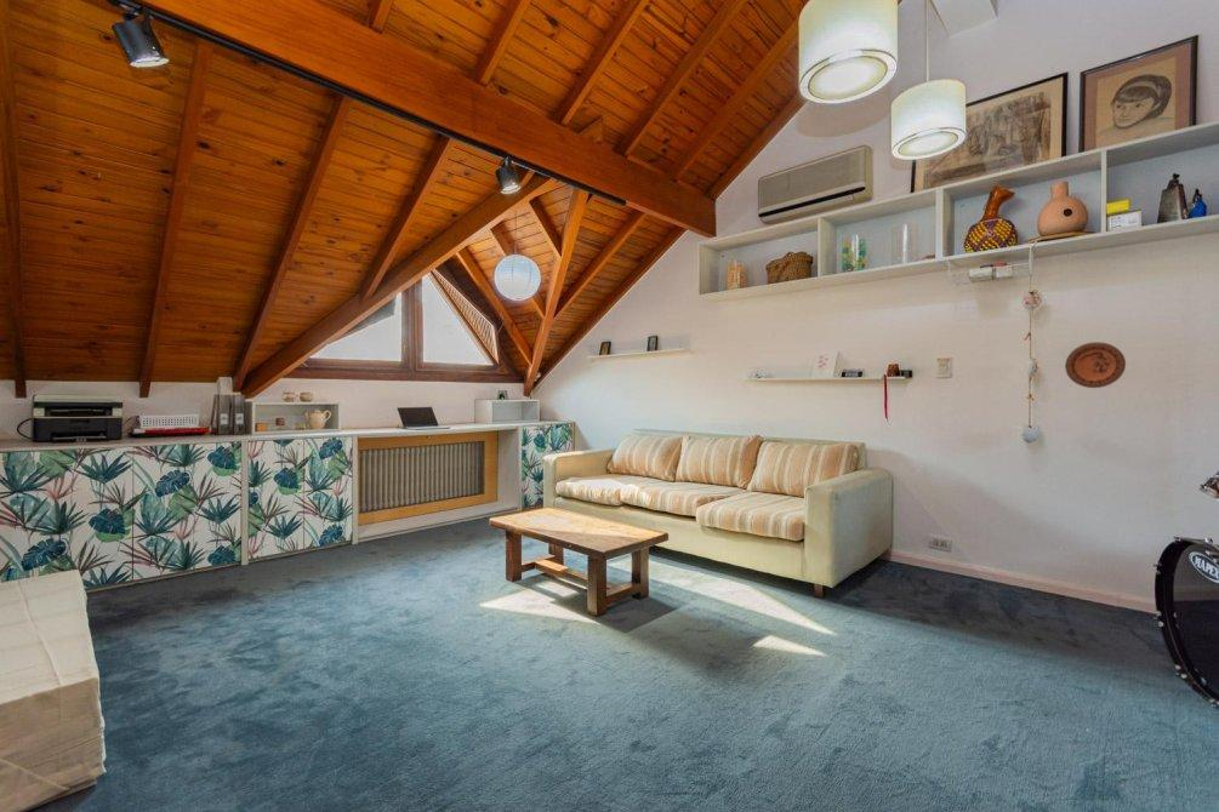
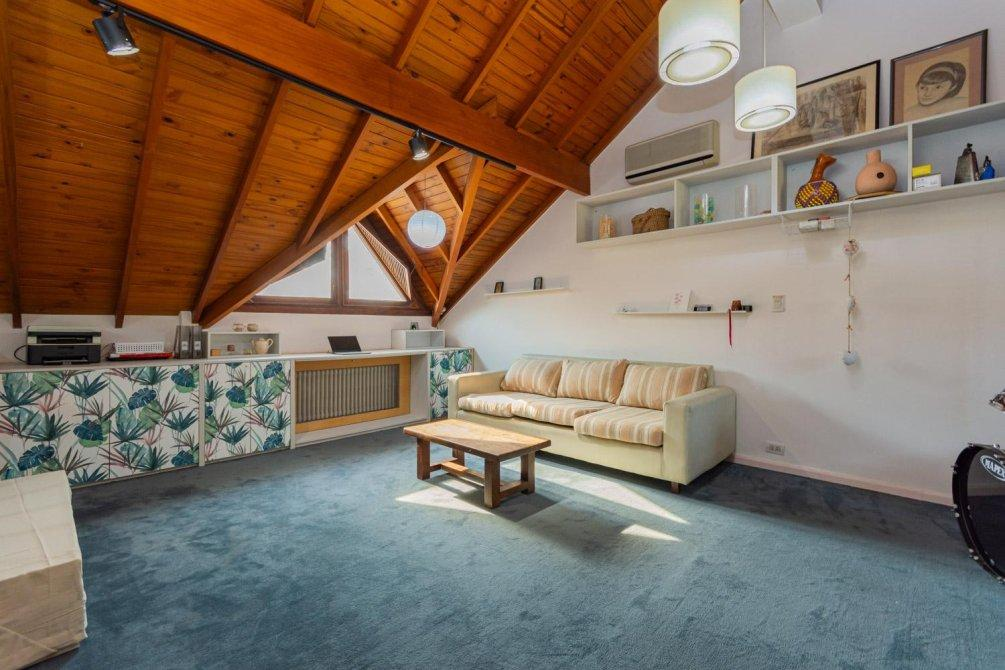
- decorative plate (1094, 365)
